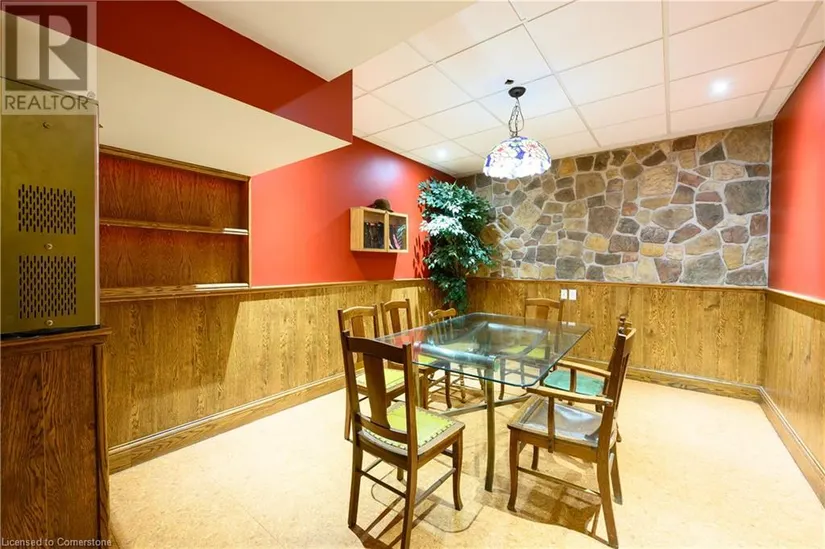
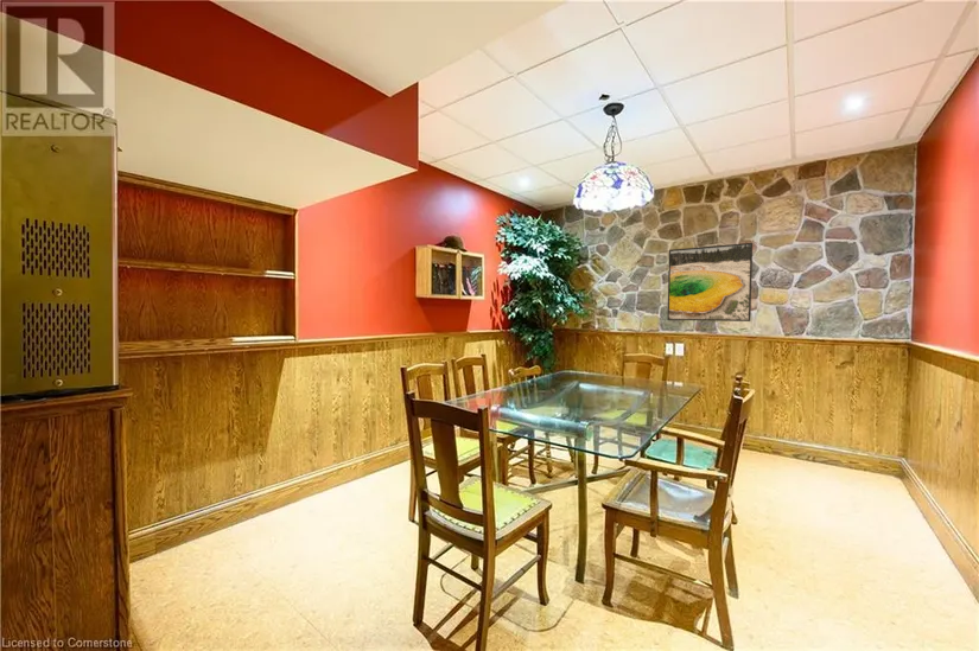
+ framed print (707, 283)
